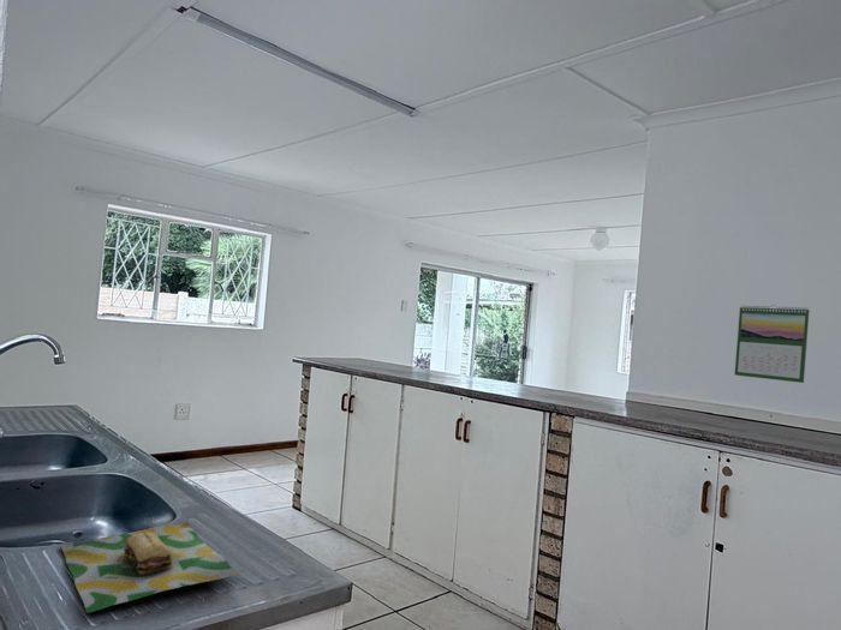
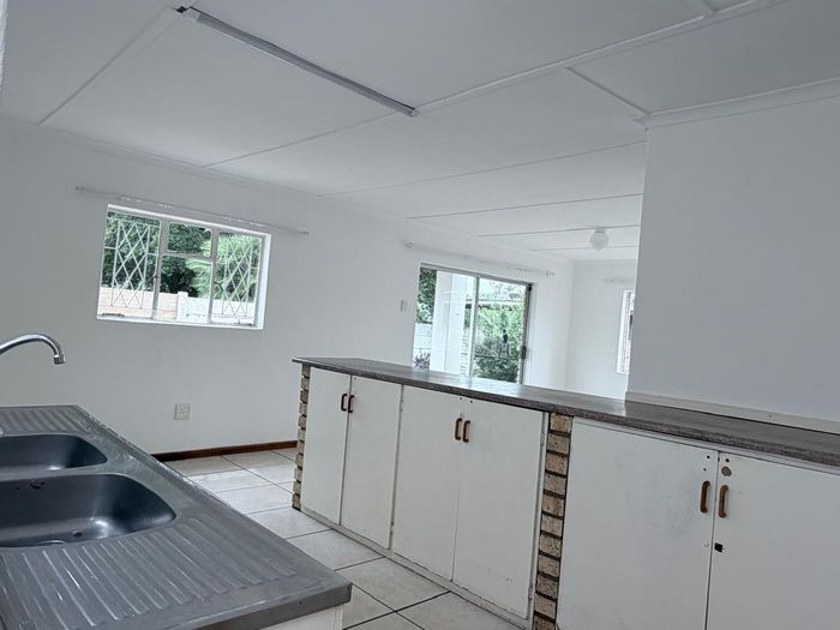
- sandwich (147, 551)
- calendar (770, 341)
